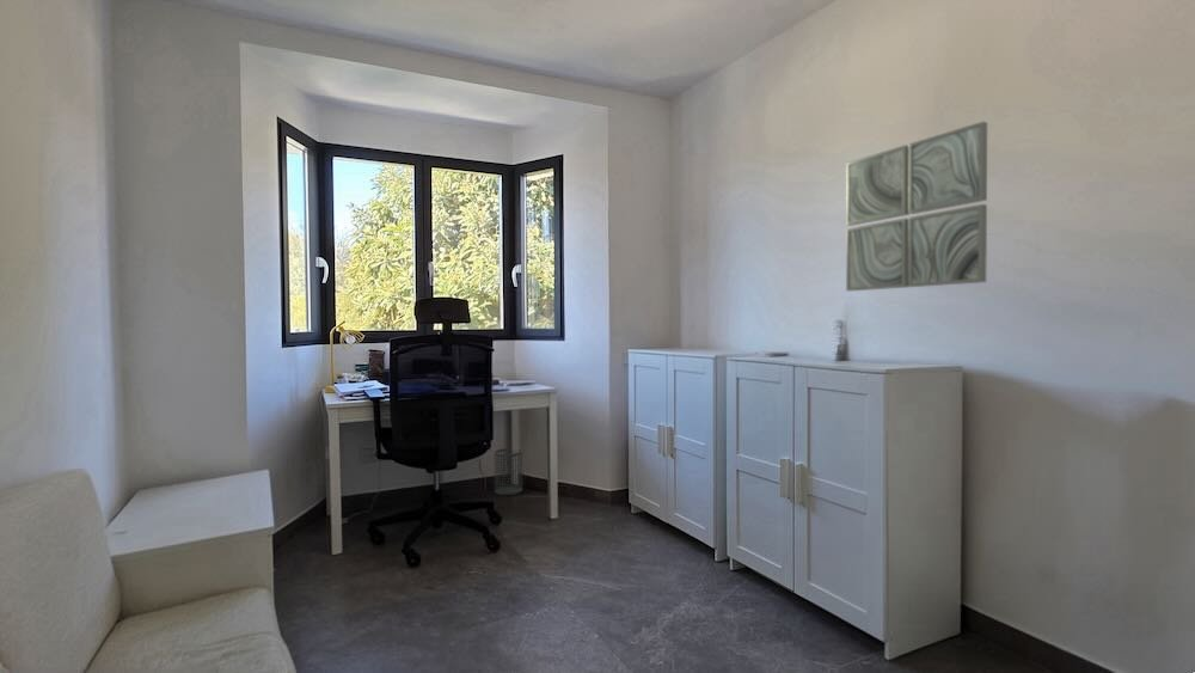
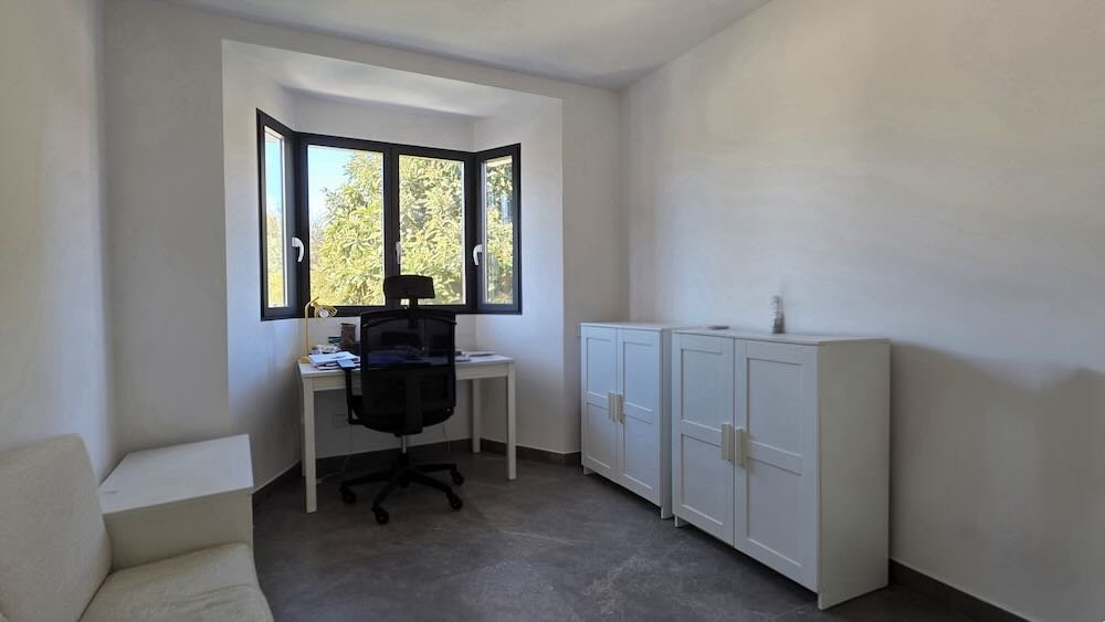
- wastebasket (508, 470)
- wall art (908, 214)
